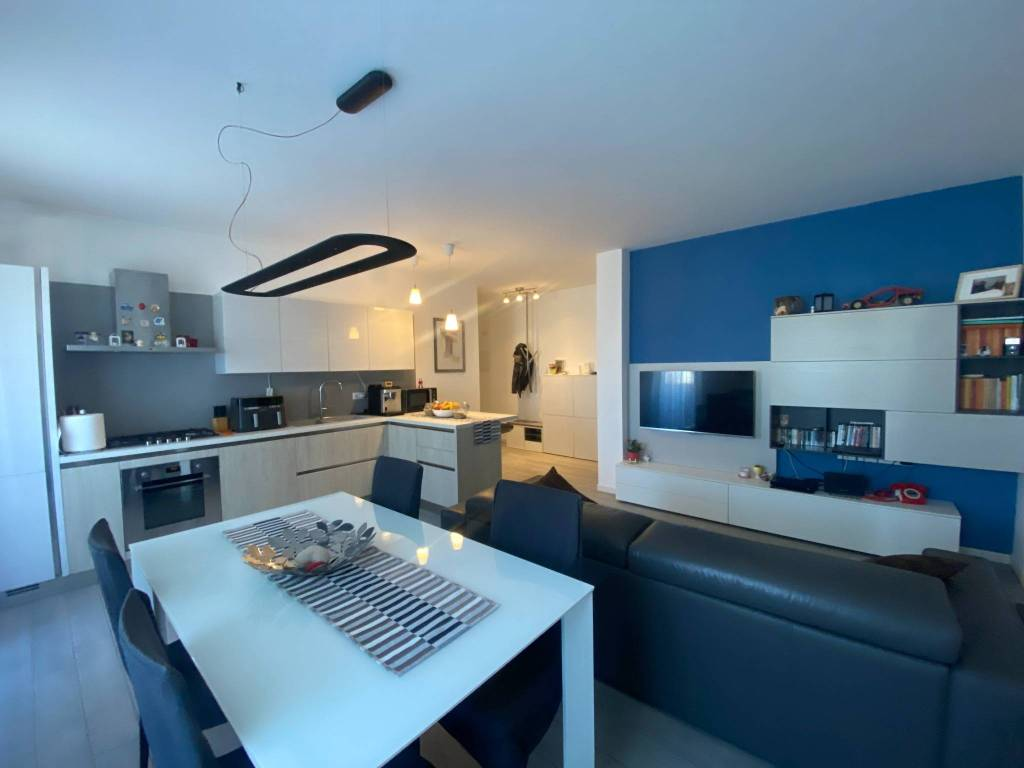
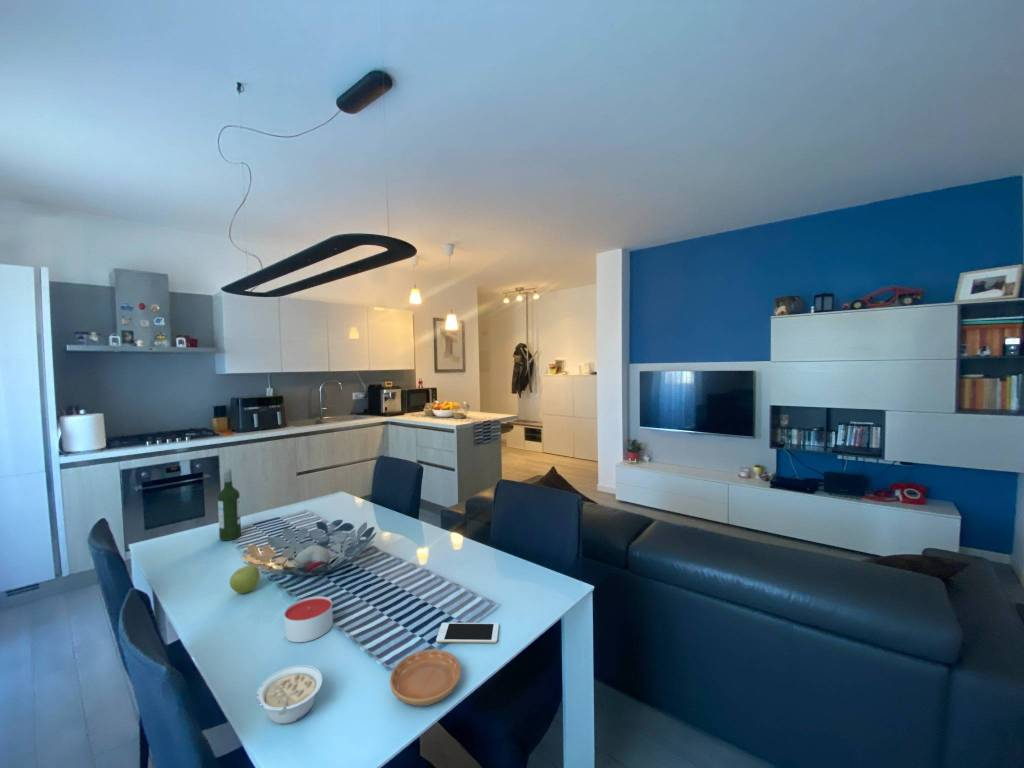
+ apple (244, 579)
+ wine bottle (229, 503)
+ cell phone (468, 632)
+ candle (309, 617)
+ legume (291, 695)
+ saucer (426, 678)
